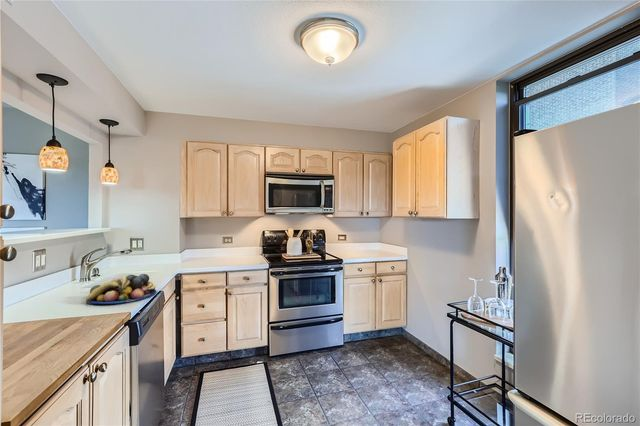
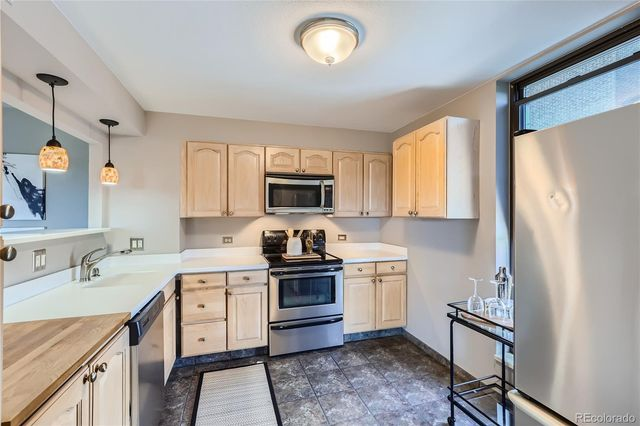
- fruit bowl (123, 285)
